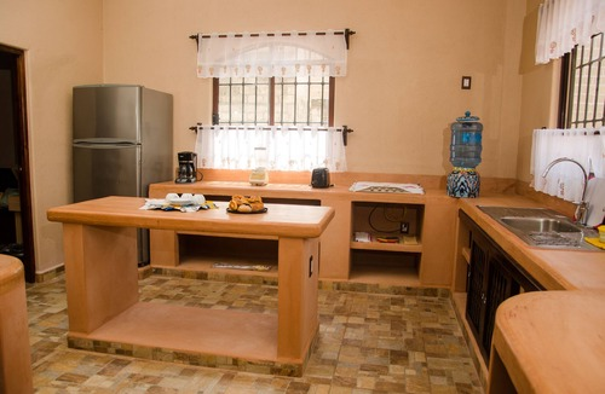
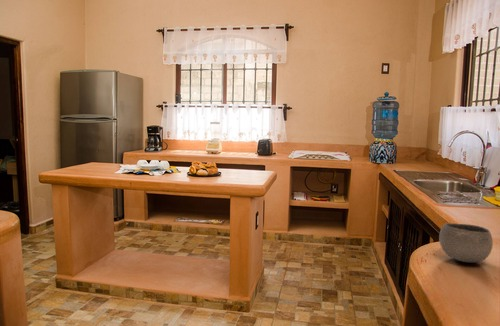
+ bowl (464, 243)
